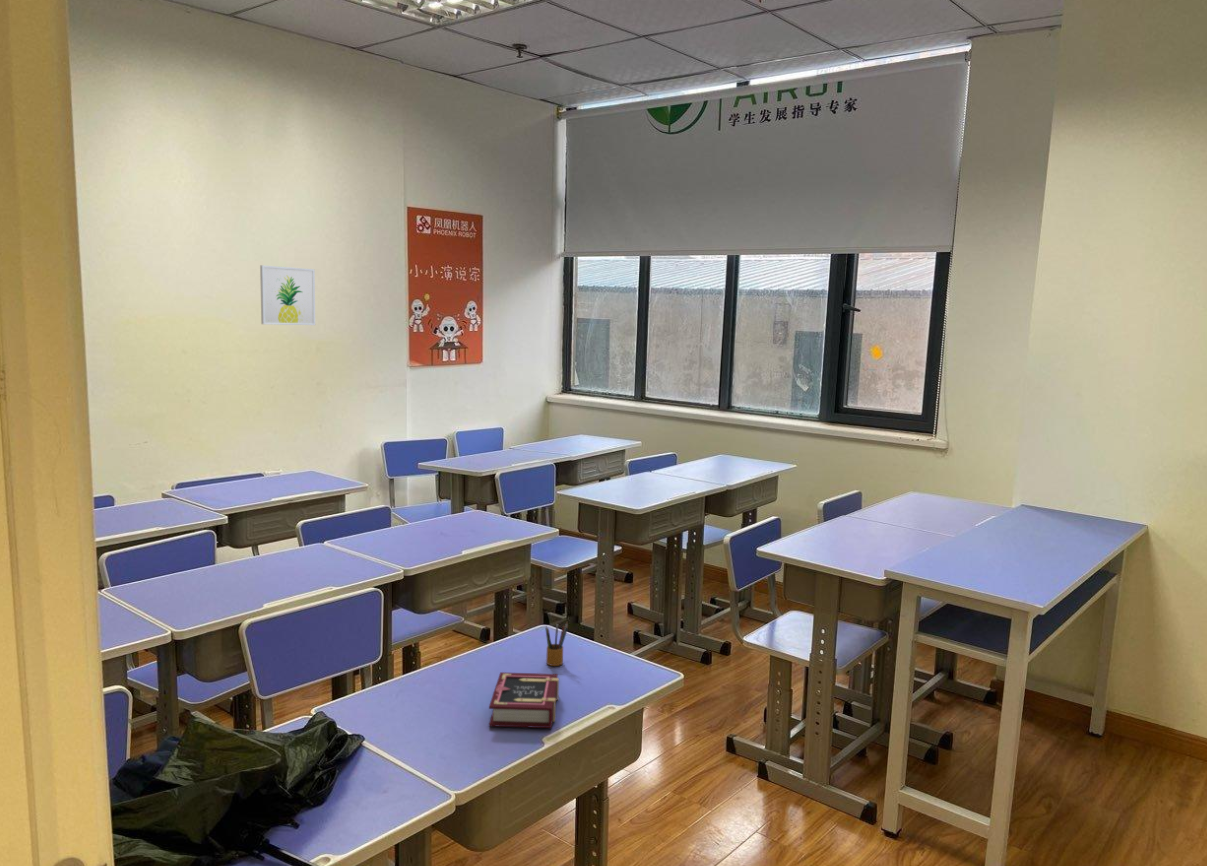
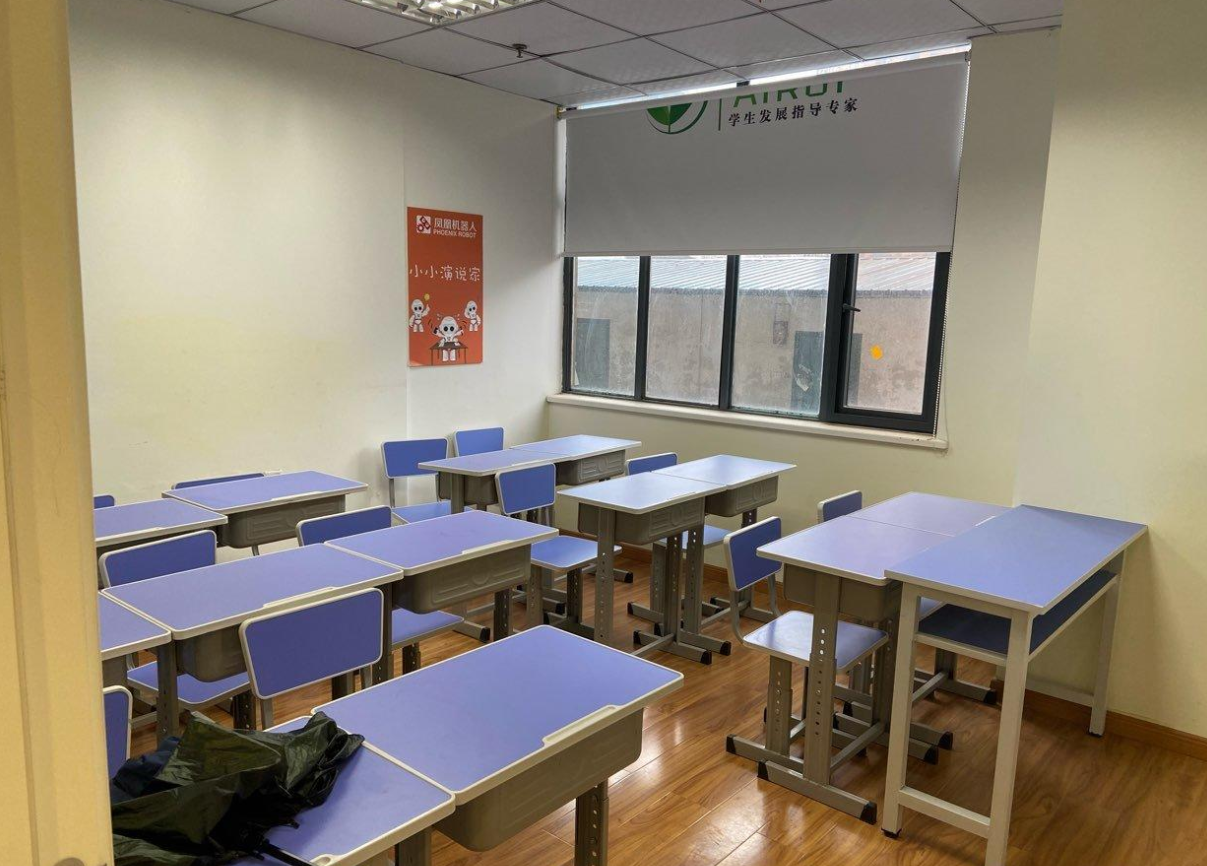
- pencil box (555, 643)
- wall art (288, 296)
- book (525, 698)
